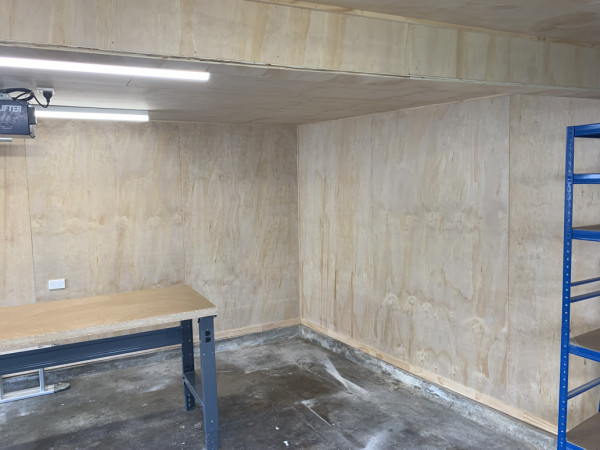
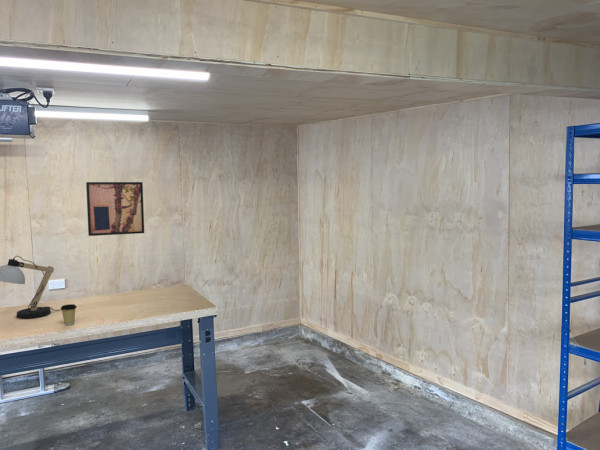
+ wall art (116, 208)
+ coffee cup (69, 314)
+ desk lamp (24, 283)
